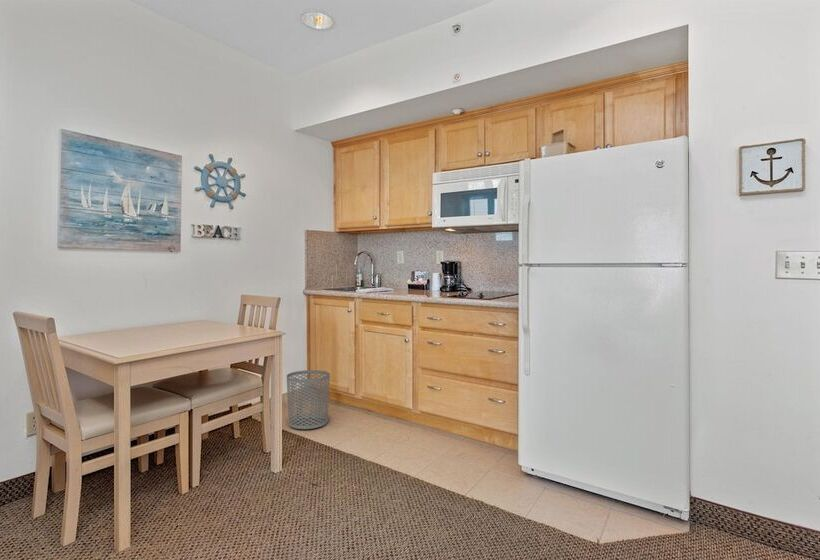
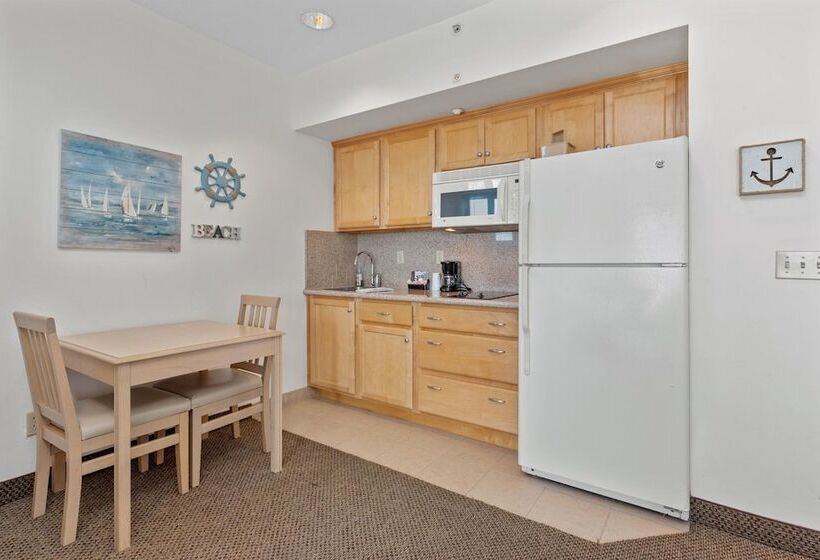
- waste bin (308, 399)
